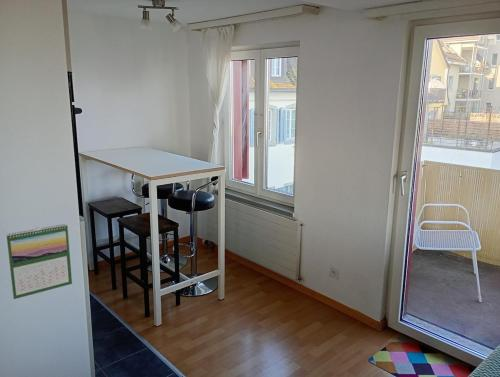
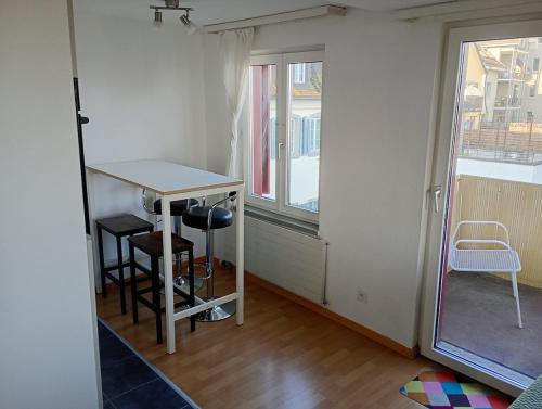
- calendar (41, 259)
